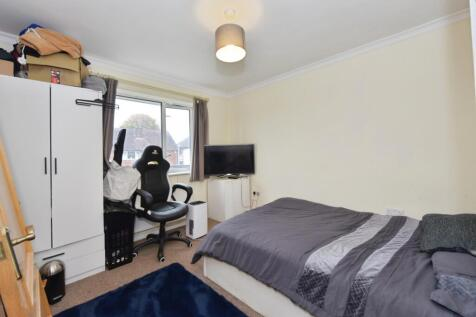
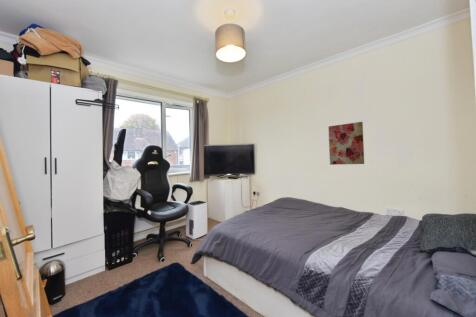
+ wall art (345, 144)
